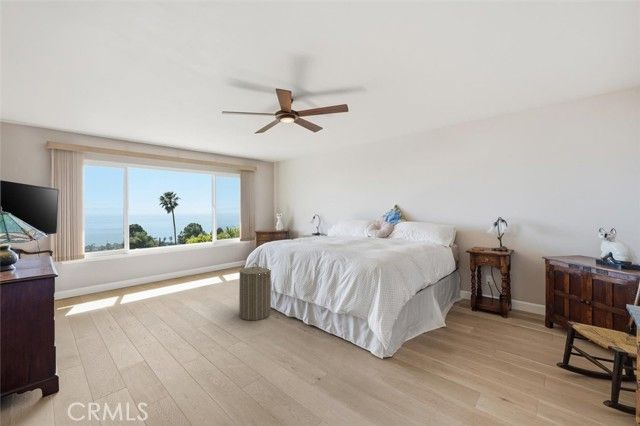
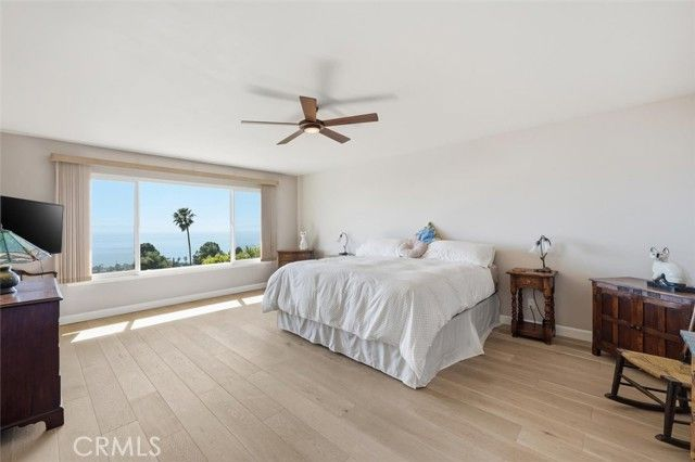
- laundry hamper (255, 288)
